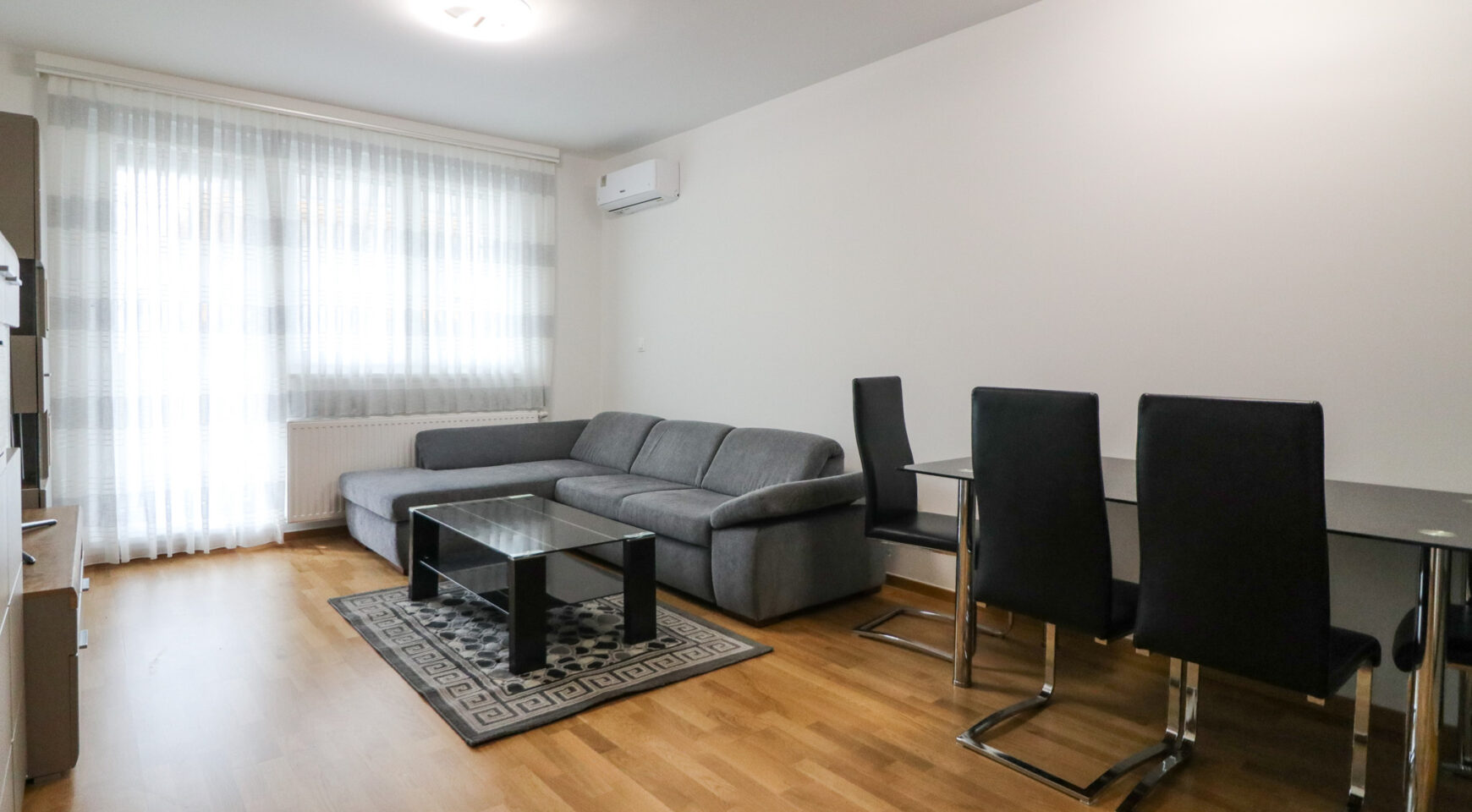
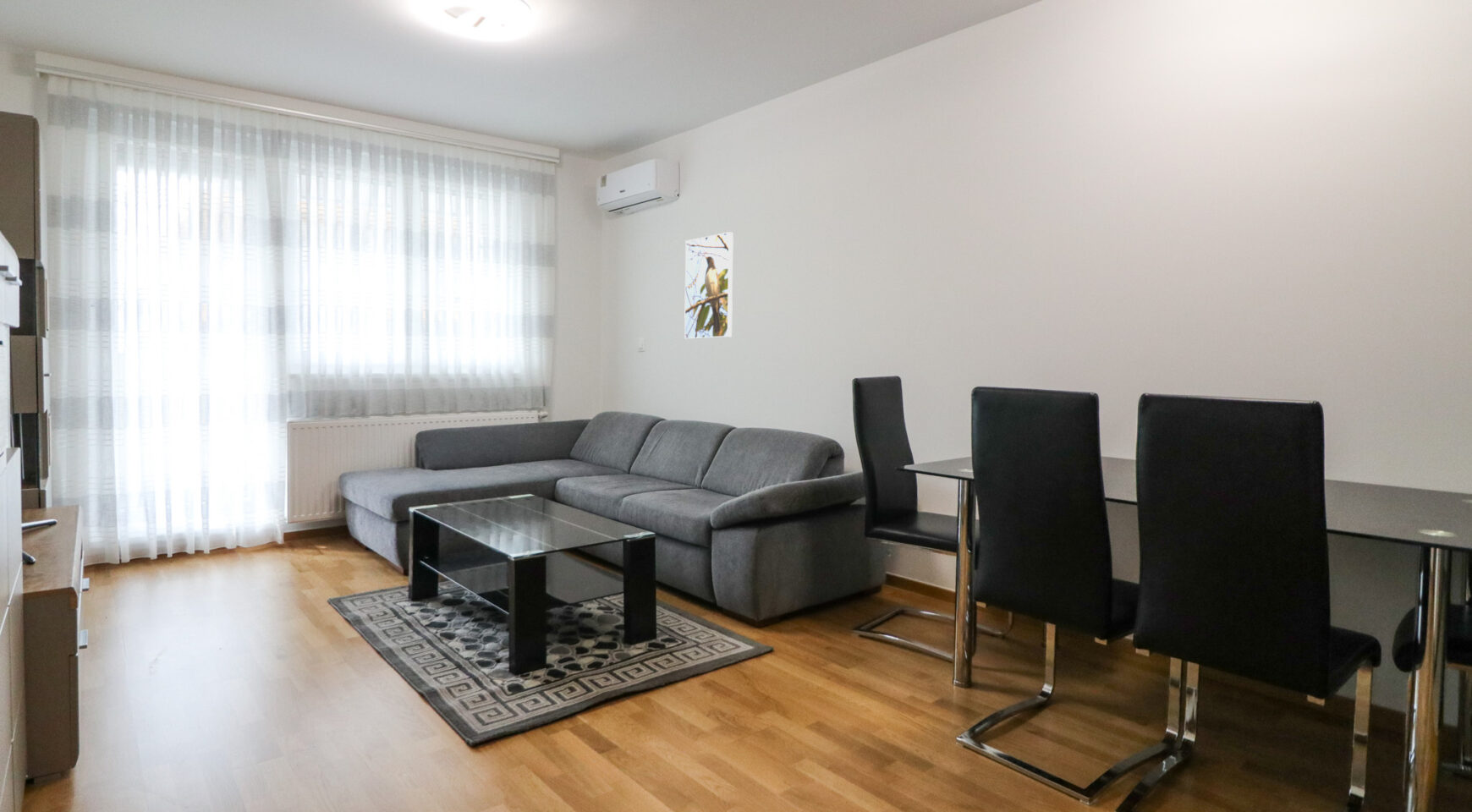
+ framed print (707, 287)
